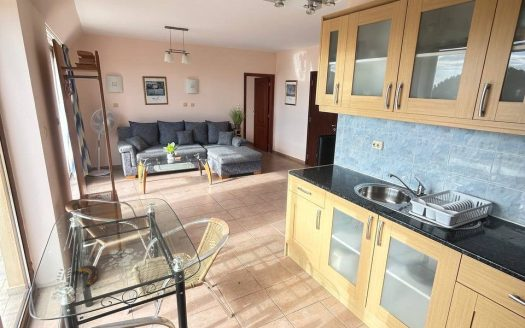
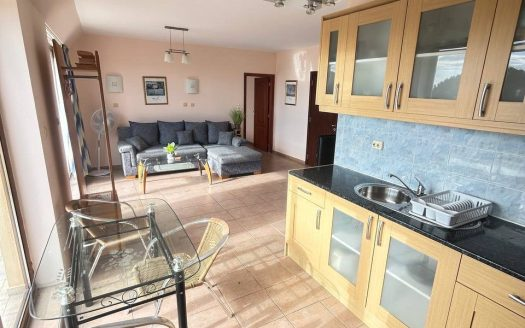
- banana (87, 272)
